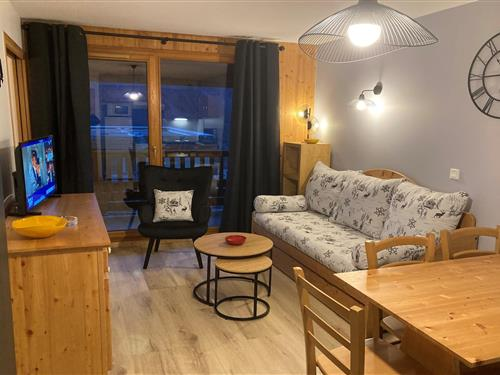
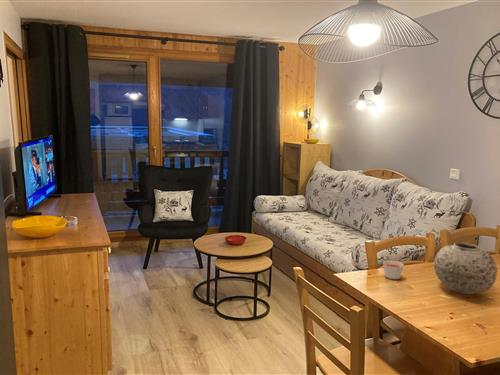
+ candle (392, 270)
+ vase (464, 267)
